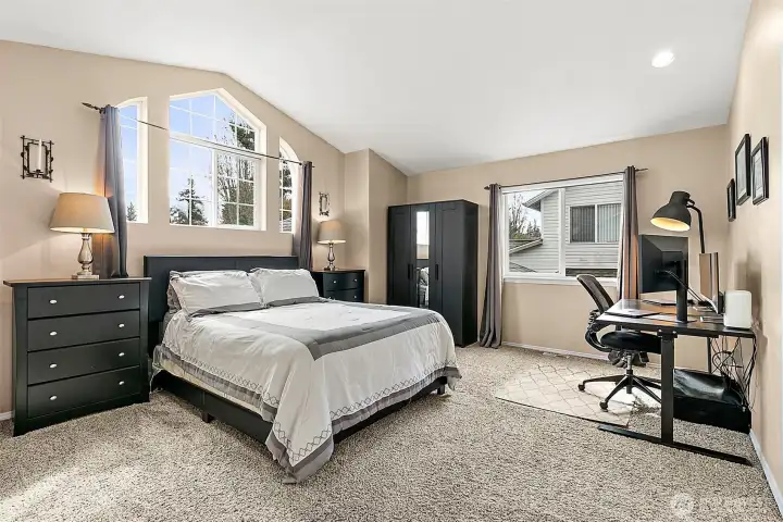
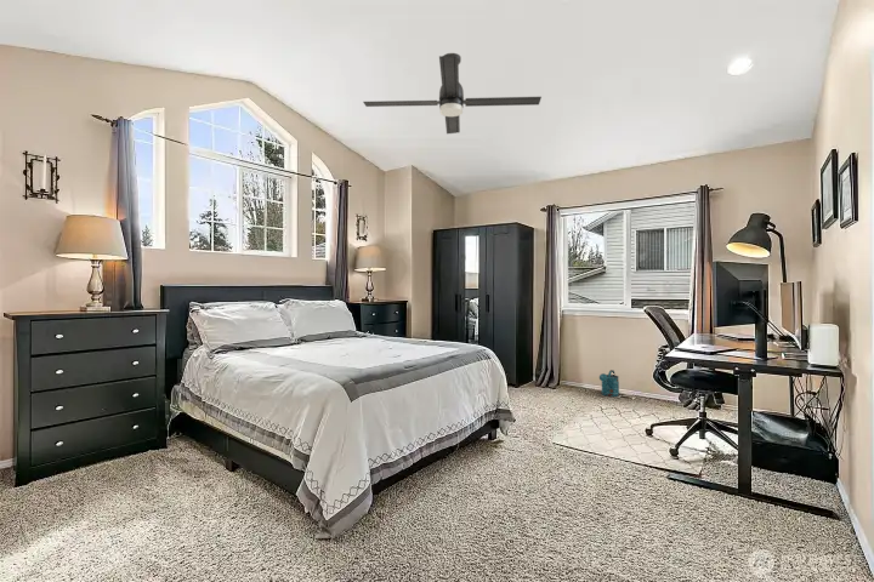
+ electric fan (450, 85)
+ watering can (608, 383)
